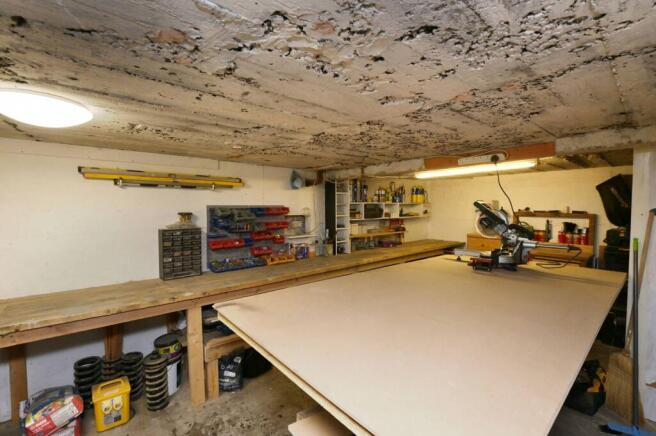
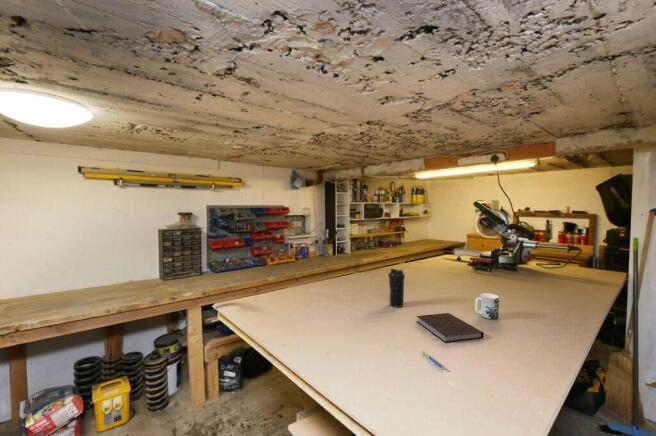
+ water bottle (396, 287)
+ notebook (447, 326)
+ mug (487, 306)
+ pen (432, 359)
